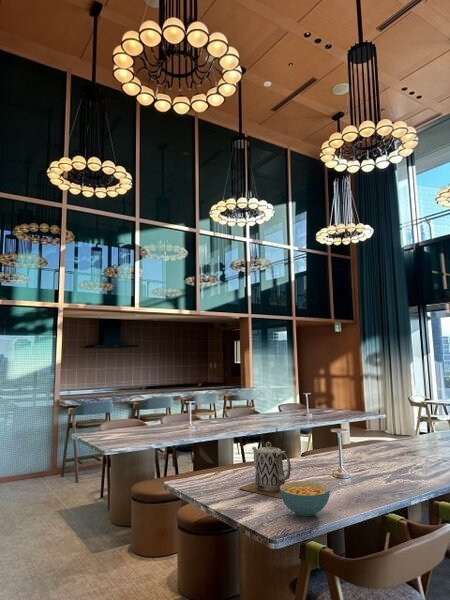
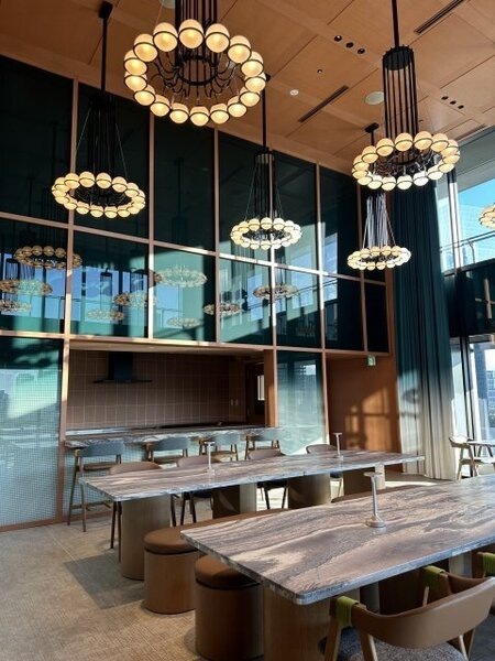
- teapot (268, 465)
- cereal bowl (304, 500)
